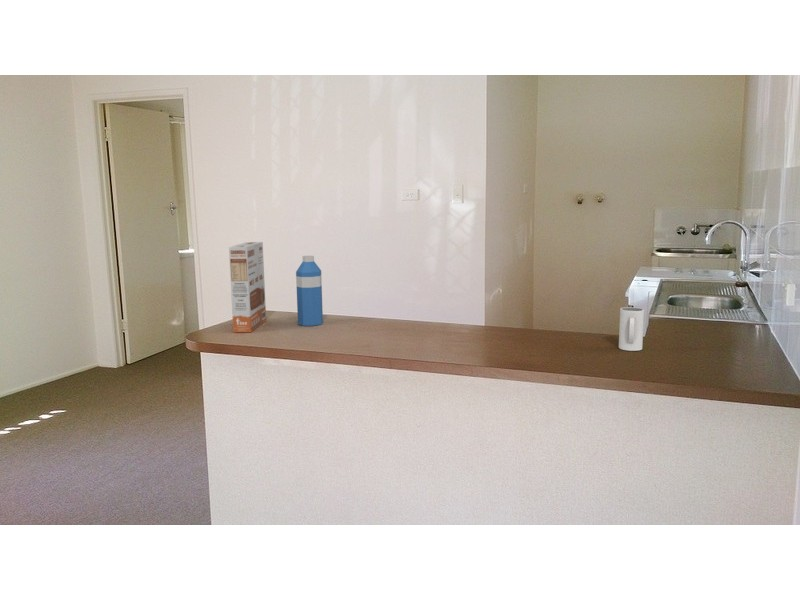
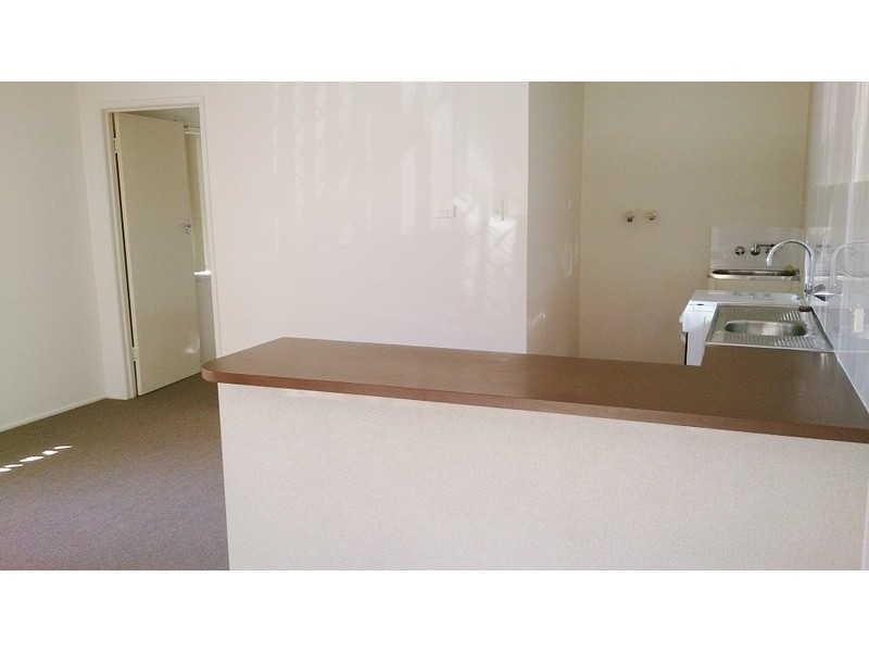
- cereal box (248, 285)
- mug (631, 329)
- water bottle (309, 289)
